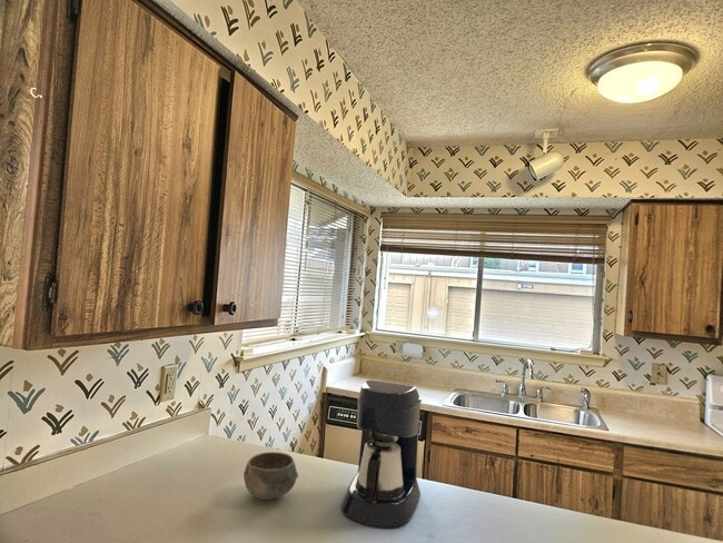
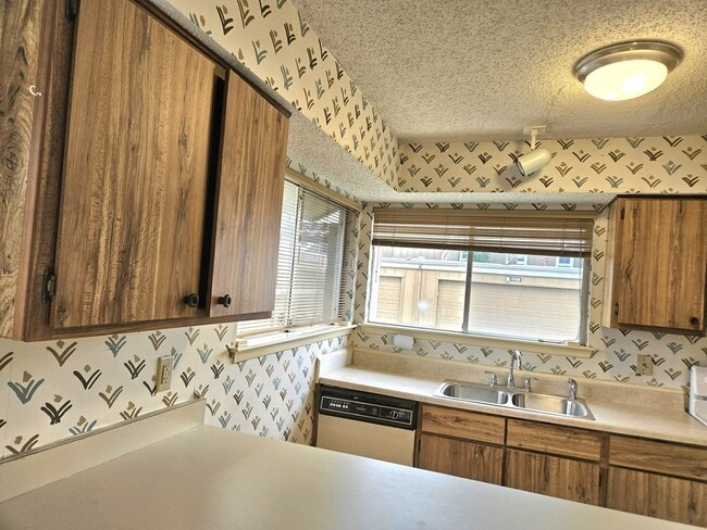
- coffee maker (386, 443)
- bowl (270, 476)
